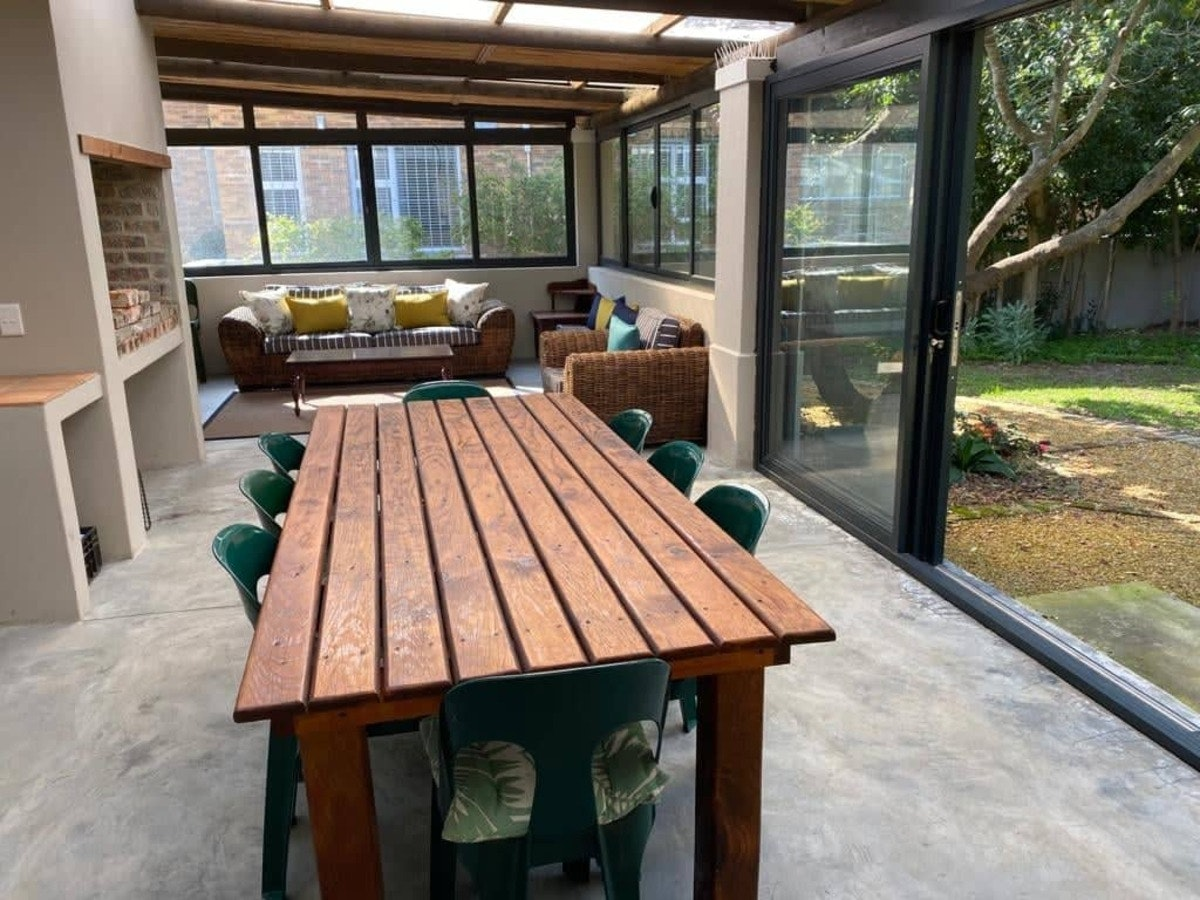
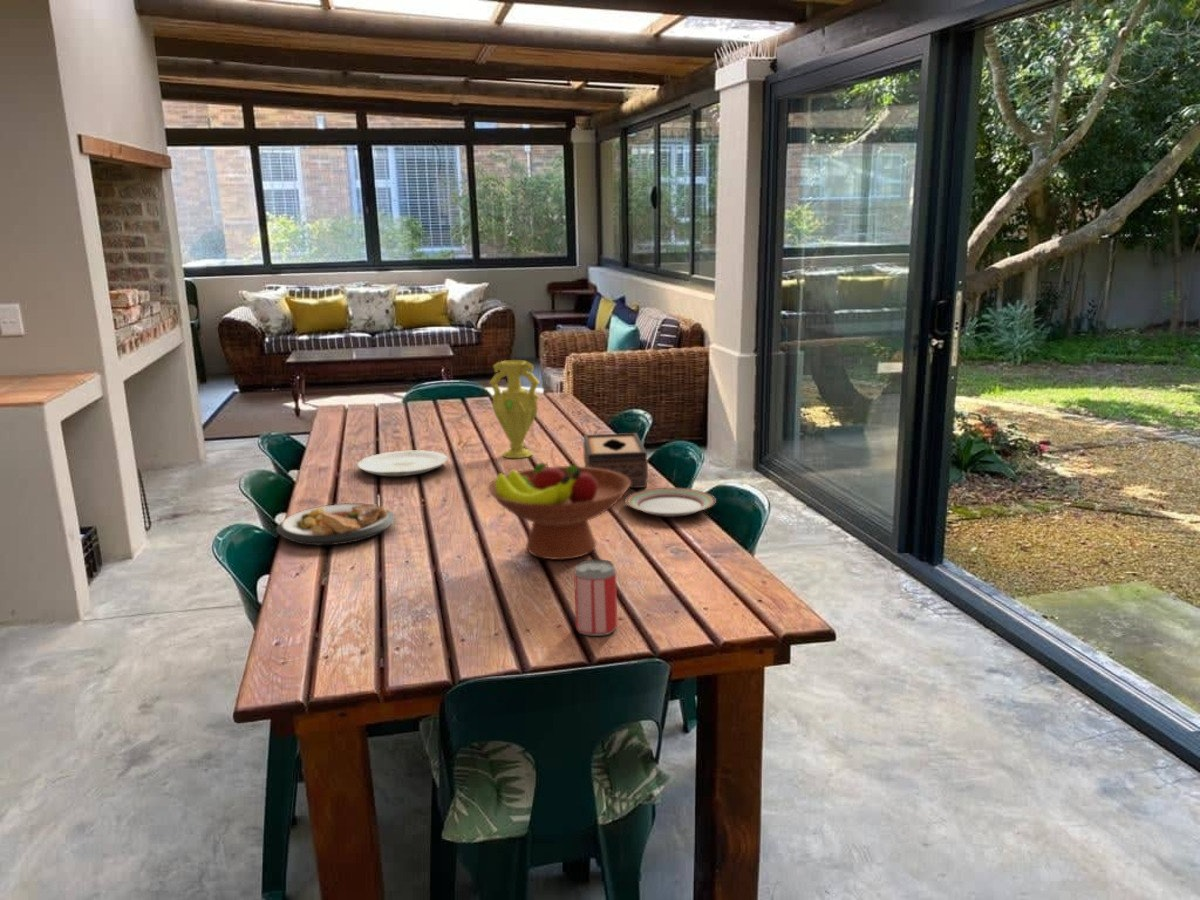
+ tissue box (614, 460)
+ plate (403, 464)
+ plate (336, 519)
+ fruit bowl (559, 504)
+ plate (670, 503)
+ vase (515, 408)
+ beer can (595, 597)
